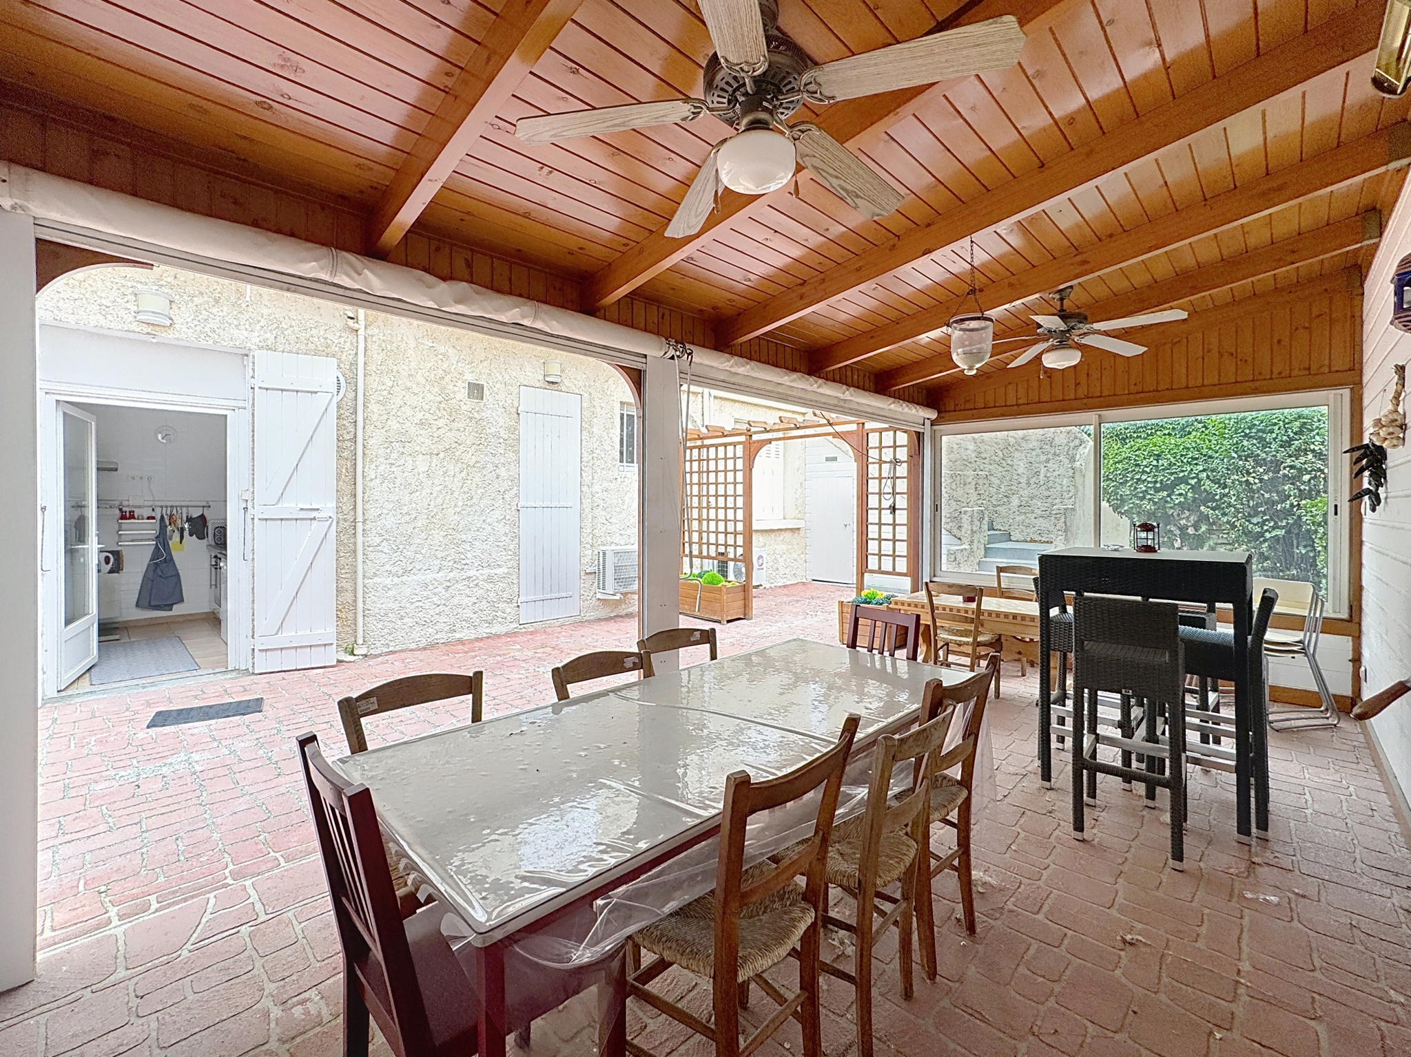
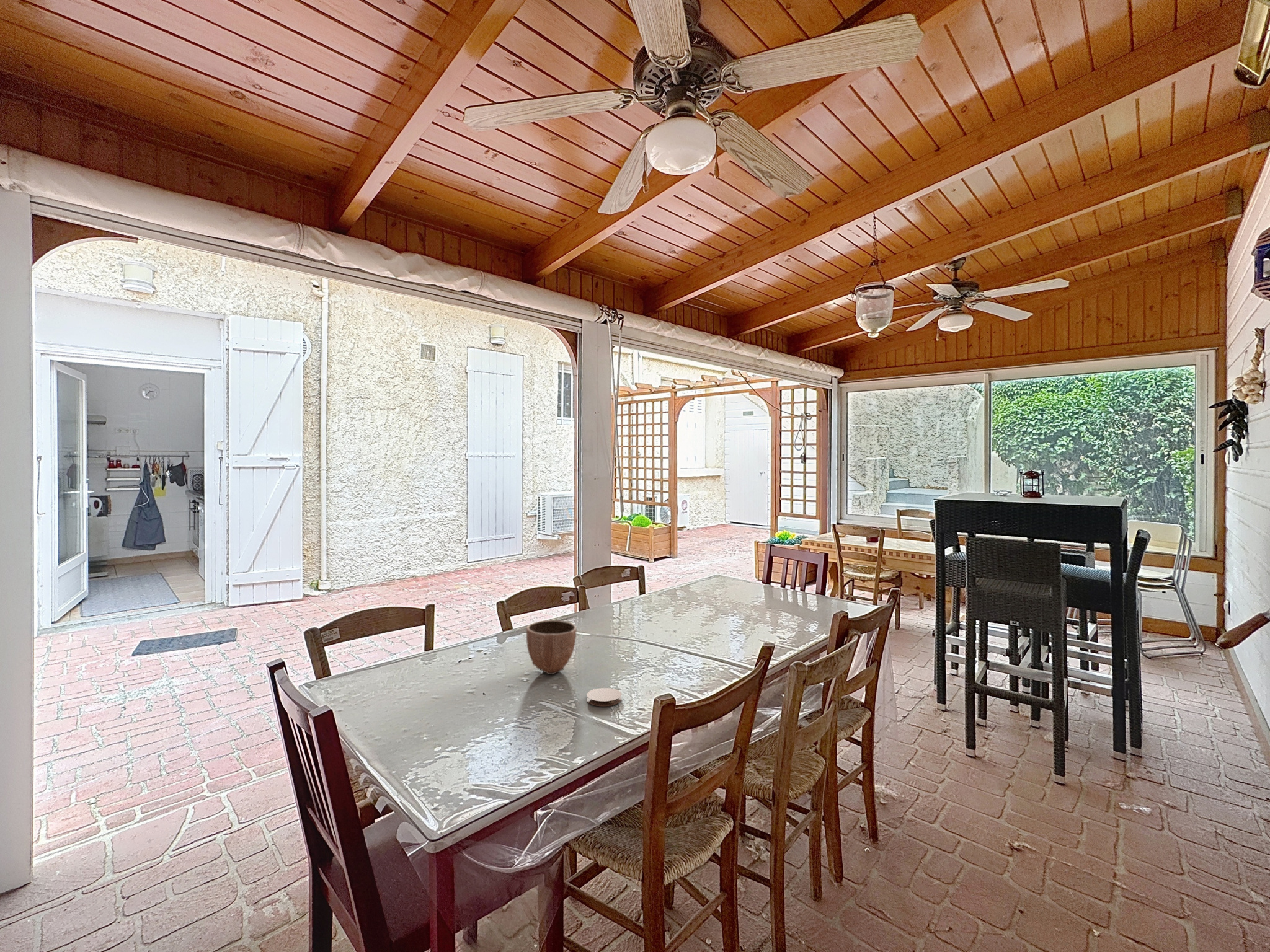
+ decorative bowl (551, 648)
+ coaster (604, 697)
